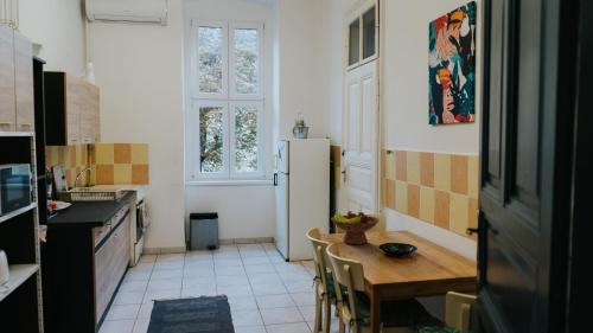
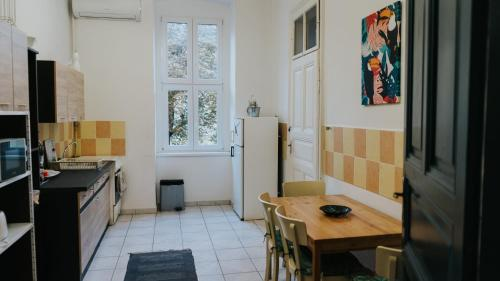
- fruit bowl (355, 225)
